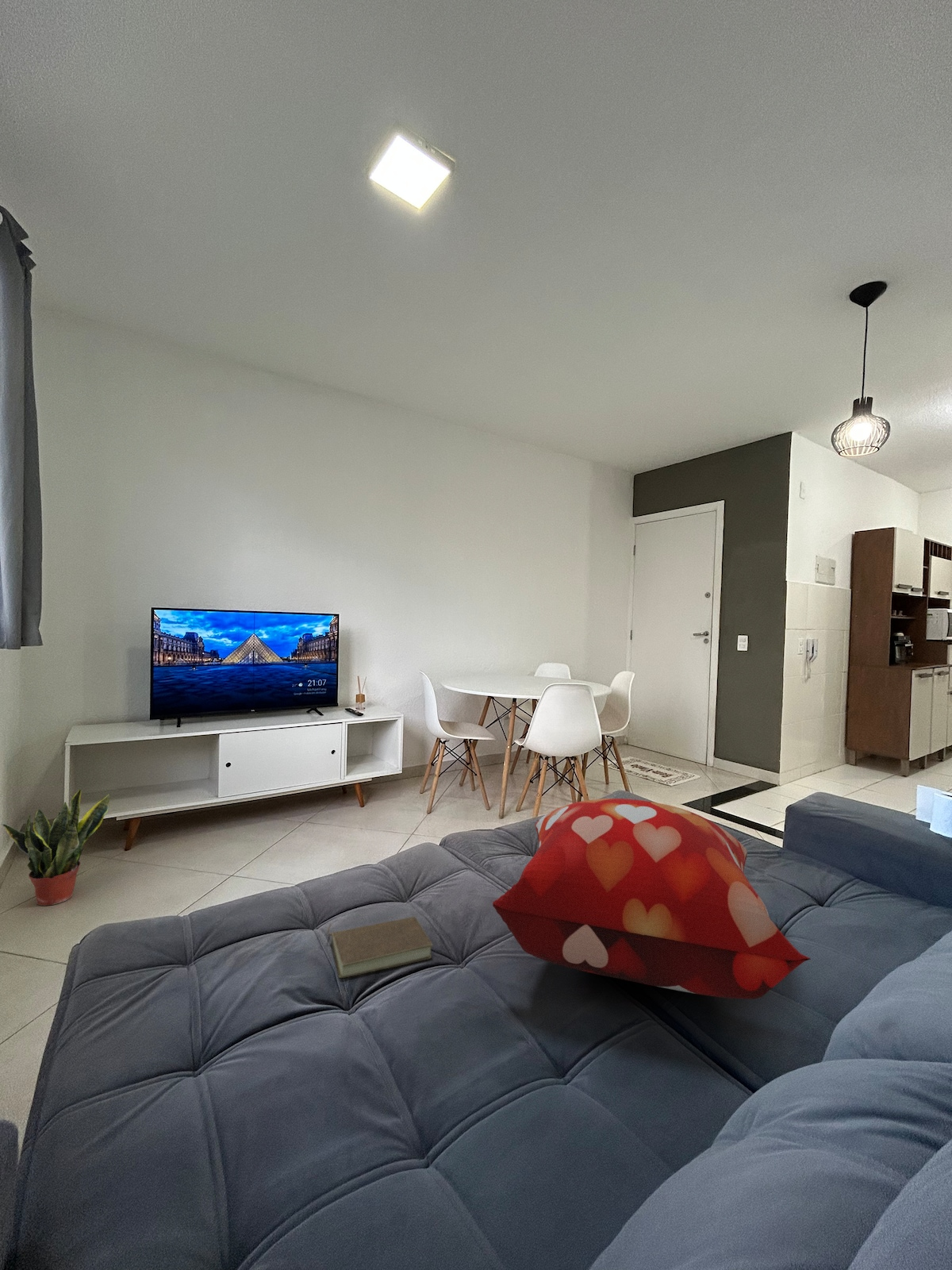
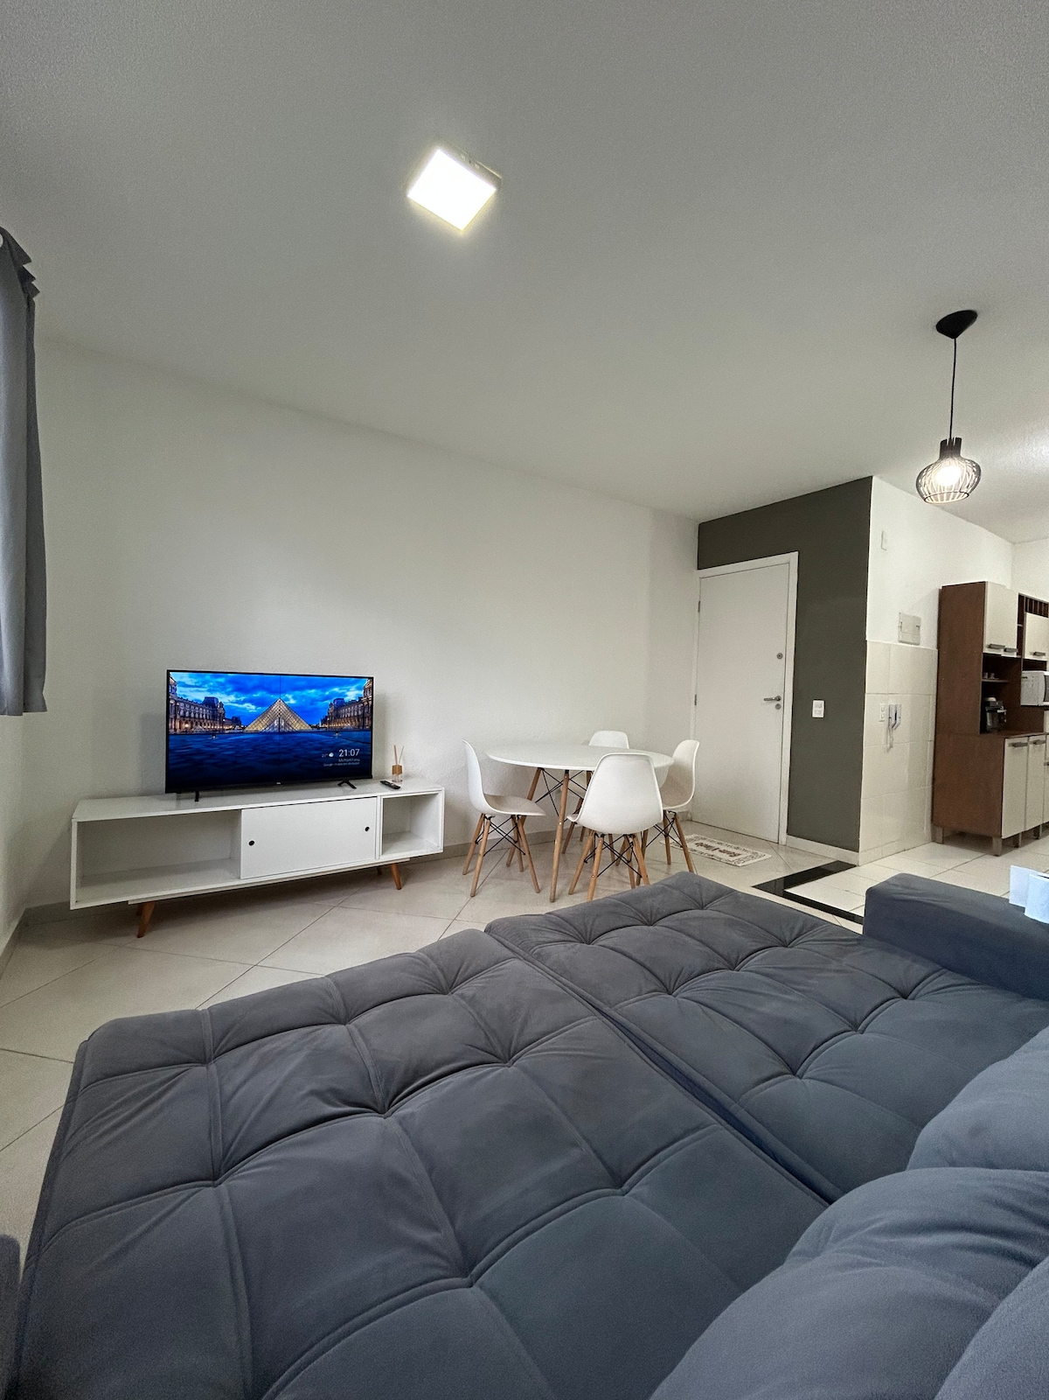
- decorative pillow (638, 876)
- potted plant (60, 840)
- book (377, 939)
